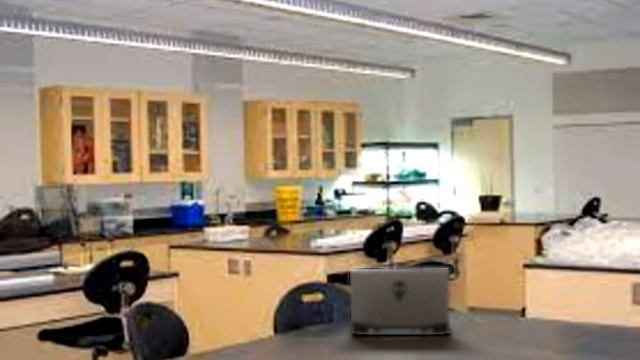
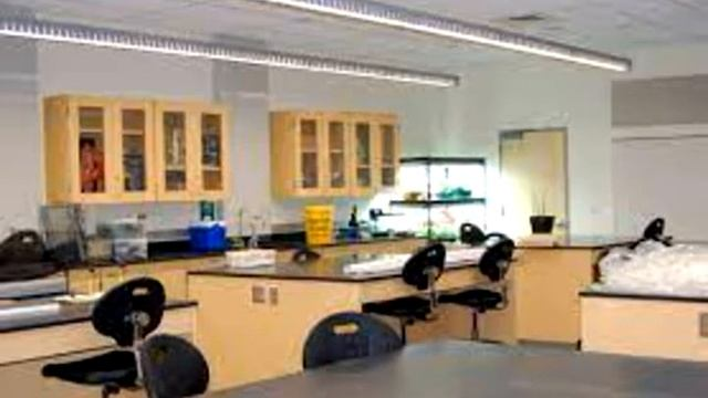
- laptop (400, 298)
